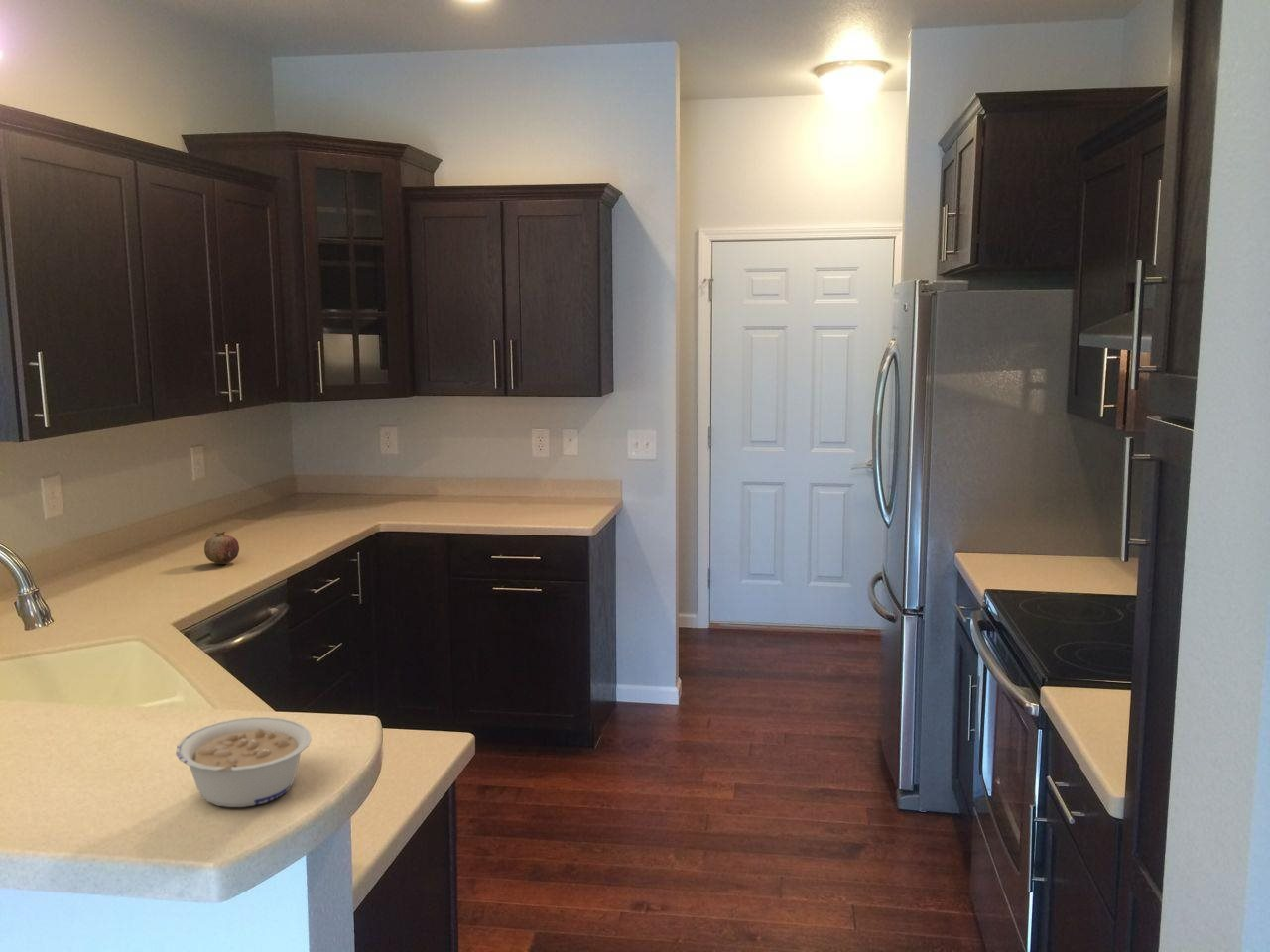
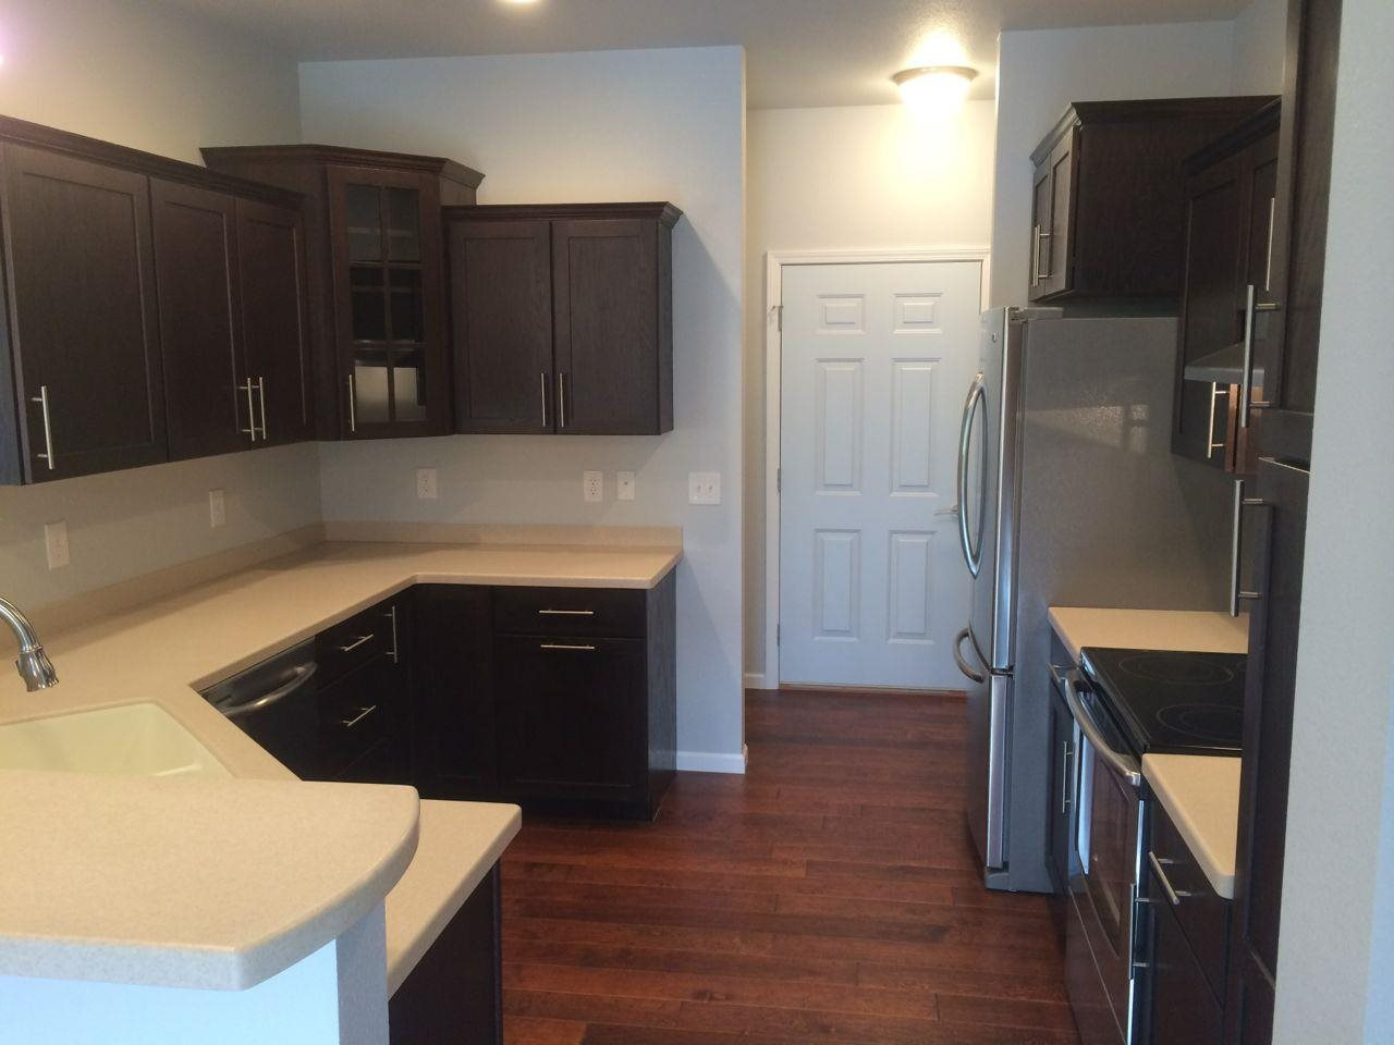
- legume (247, 762)
- fruit (221, 547)
